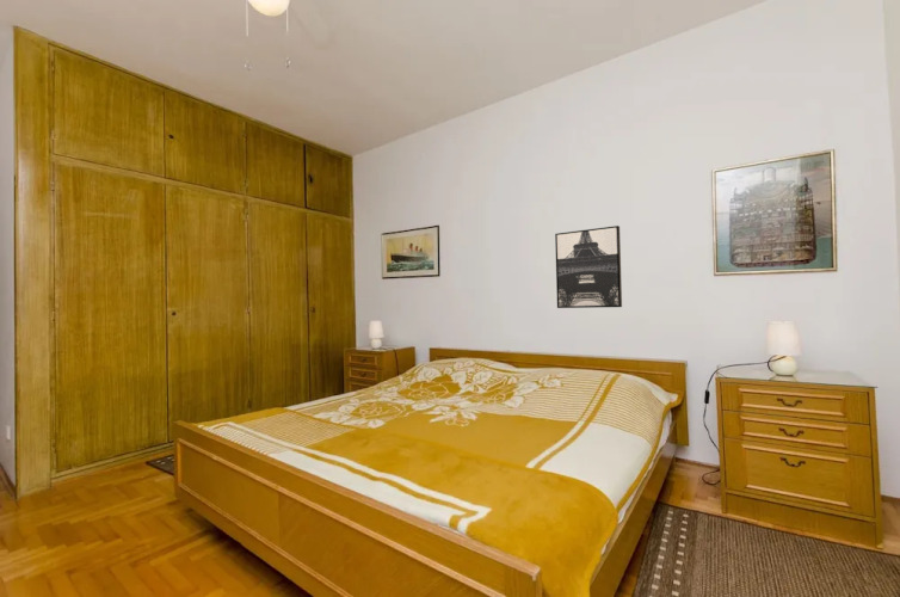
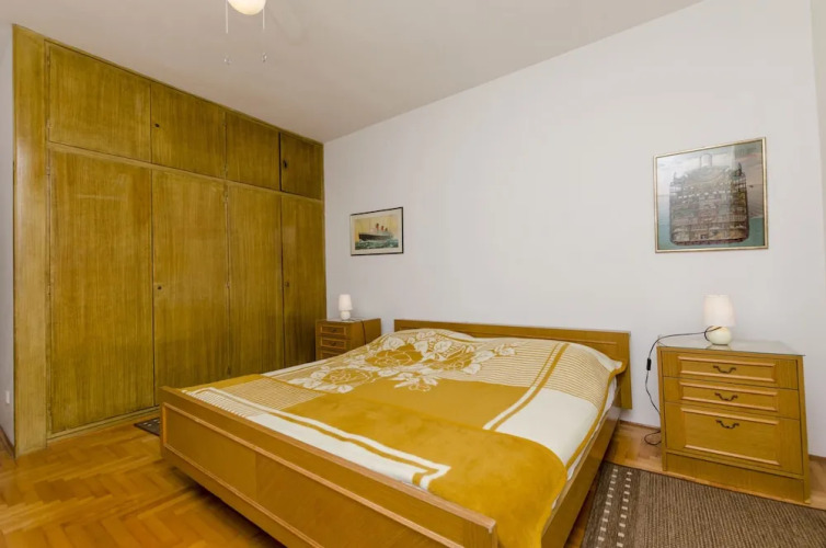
- wall art (586, 269)
